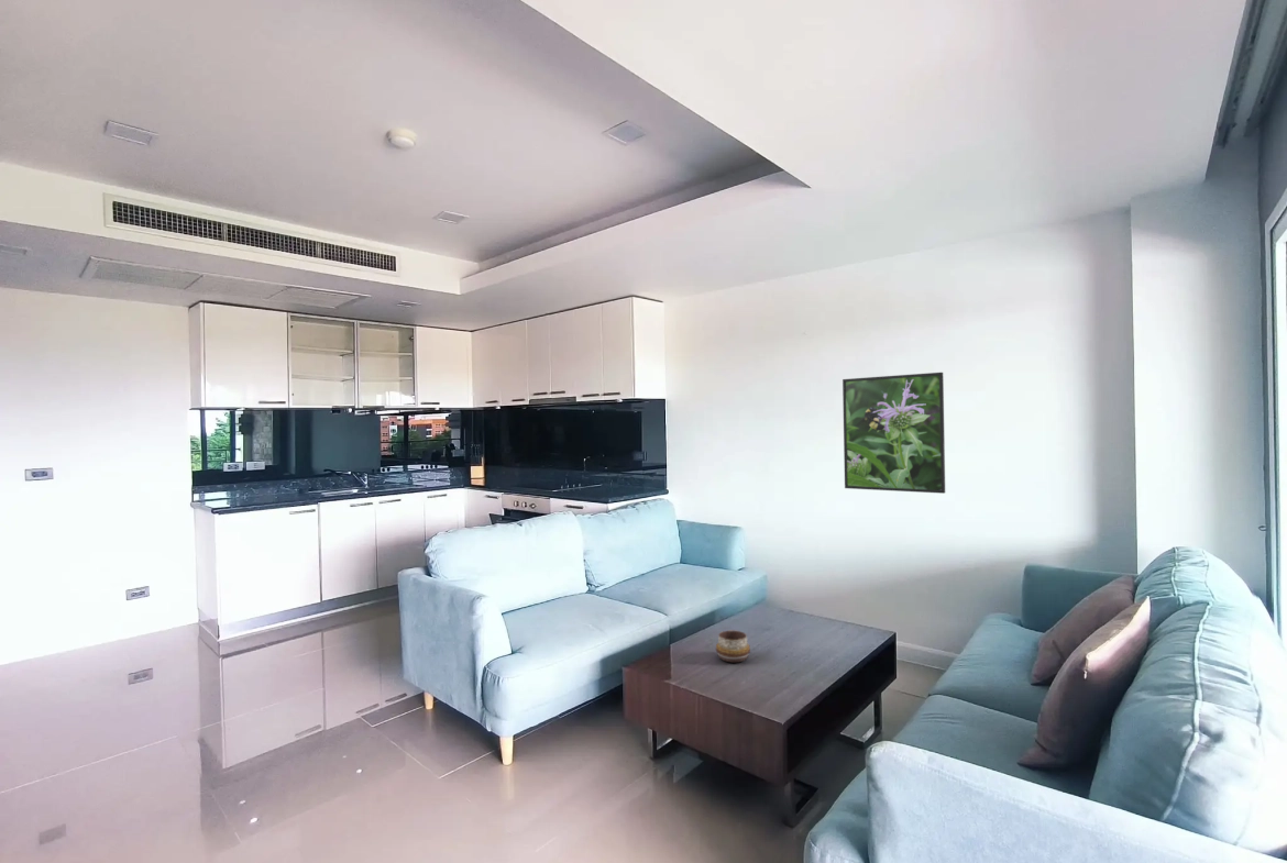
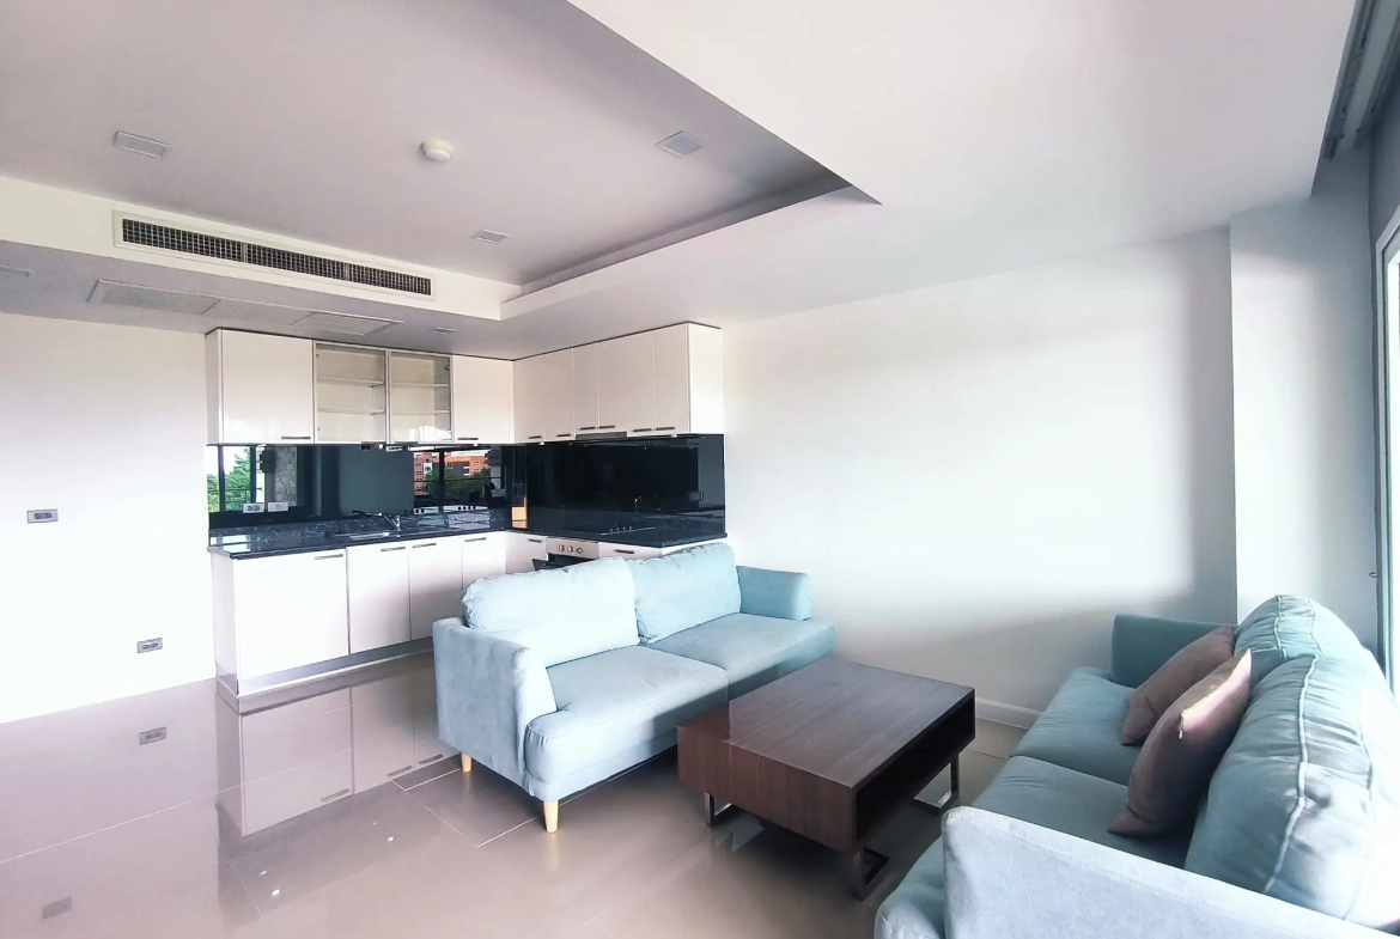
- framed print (891, 433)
- decorative bowl (733, 646)
